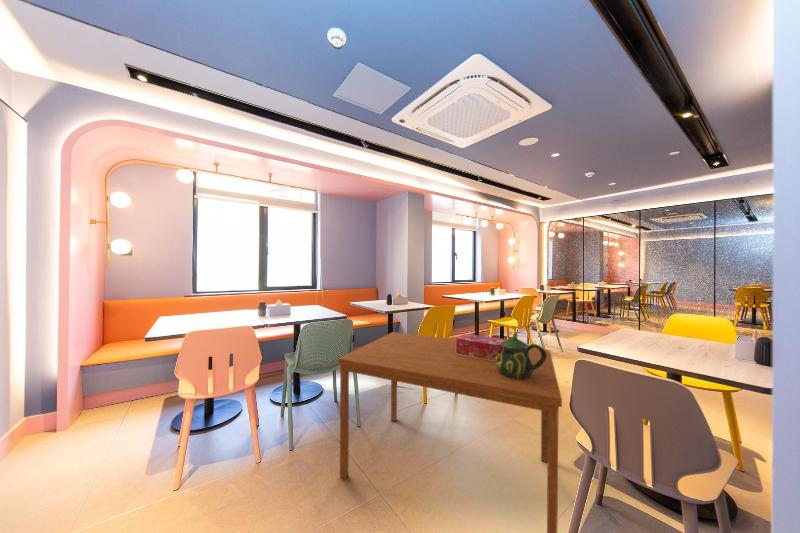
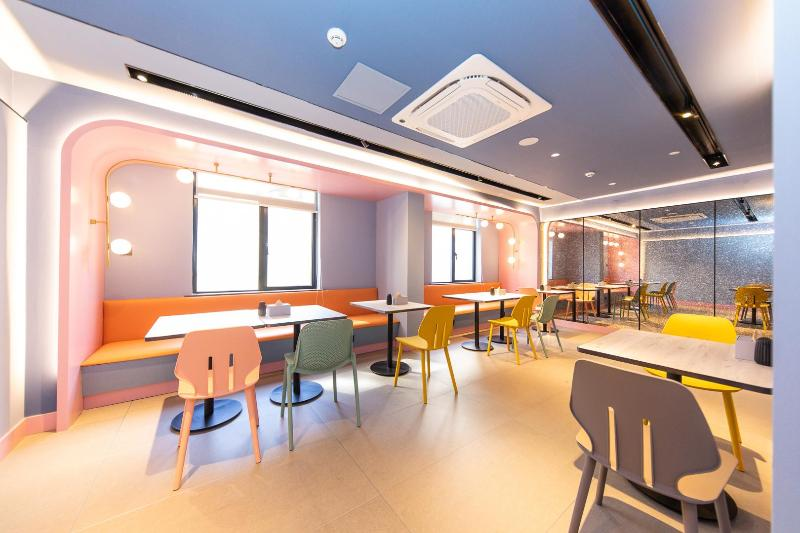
- ceramic pitcher (520, 353)
- dining table (451, 392)
- tissue box (481, 346)
